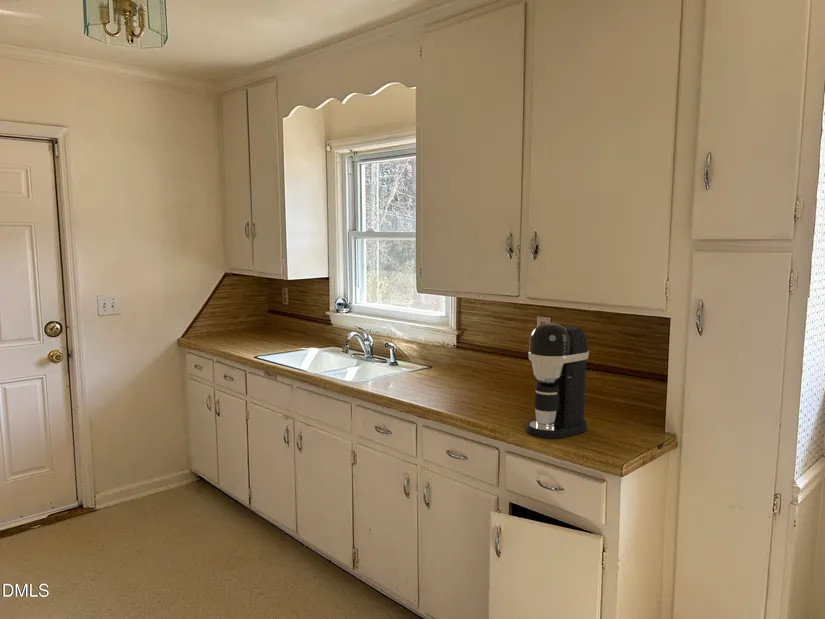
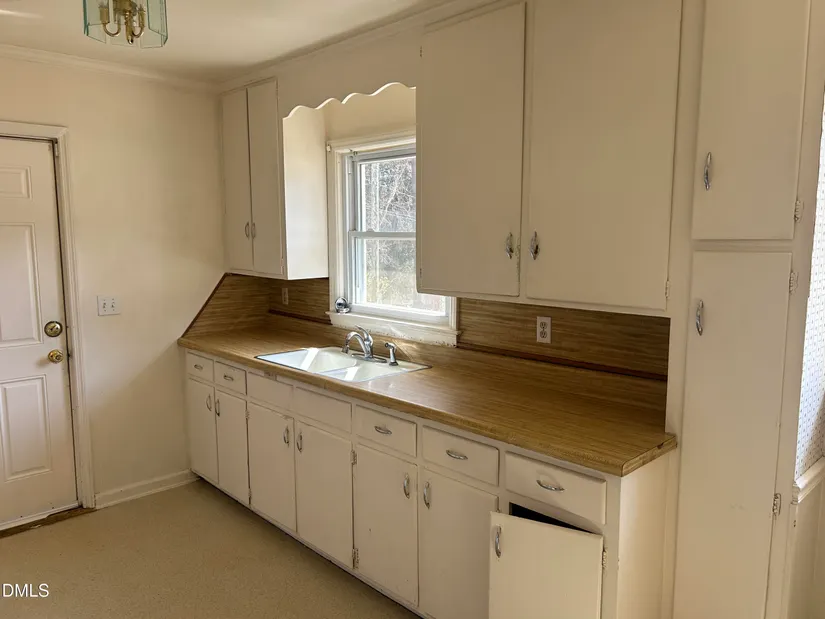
- coffee maker (558, 376)
